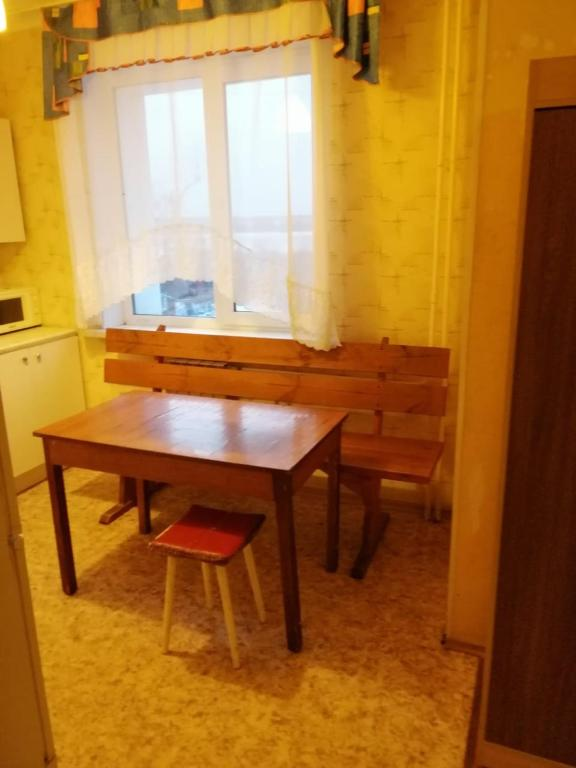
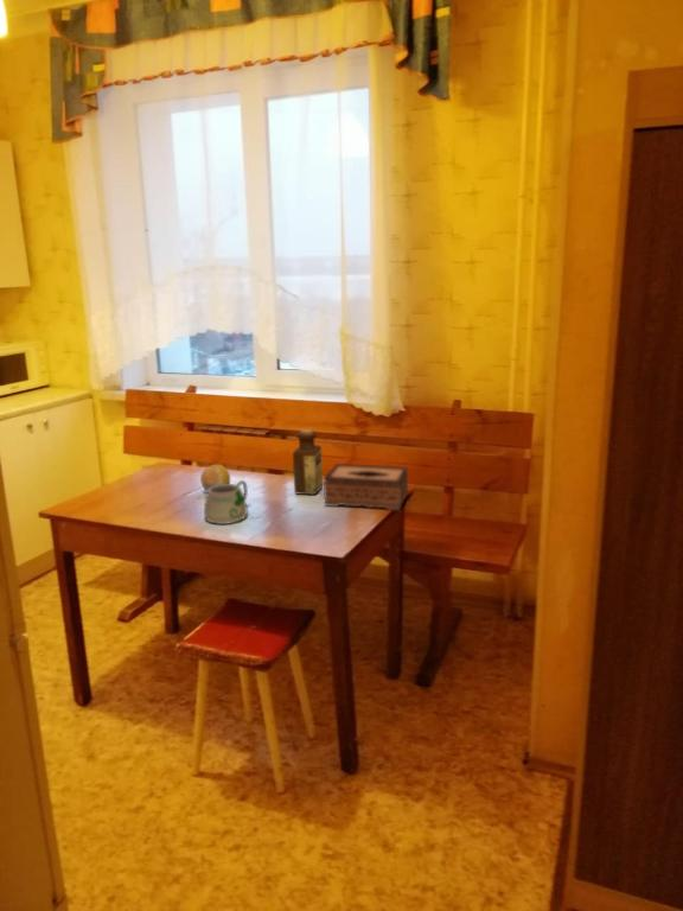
+ mug (232, 501)
+ bottle (307, 460)
+ fruit (215, 478)
+ tissue box (366, 485)
